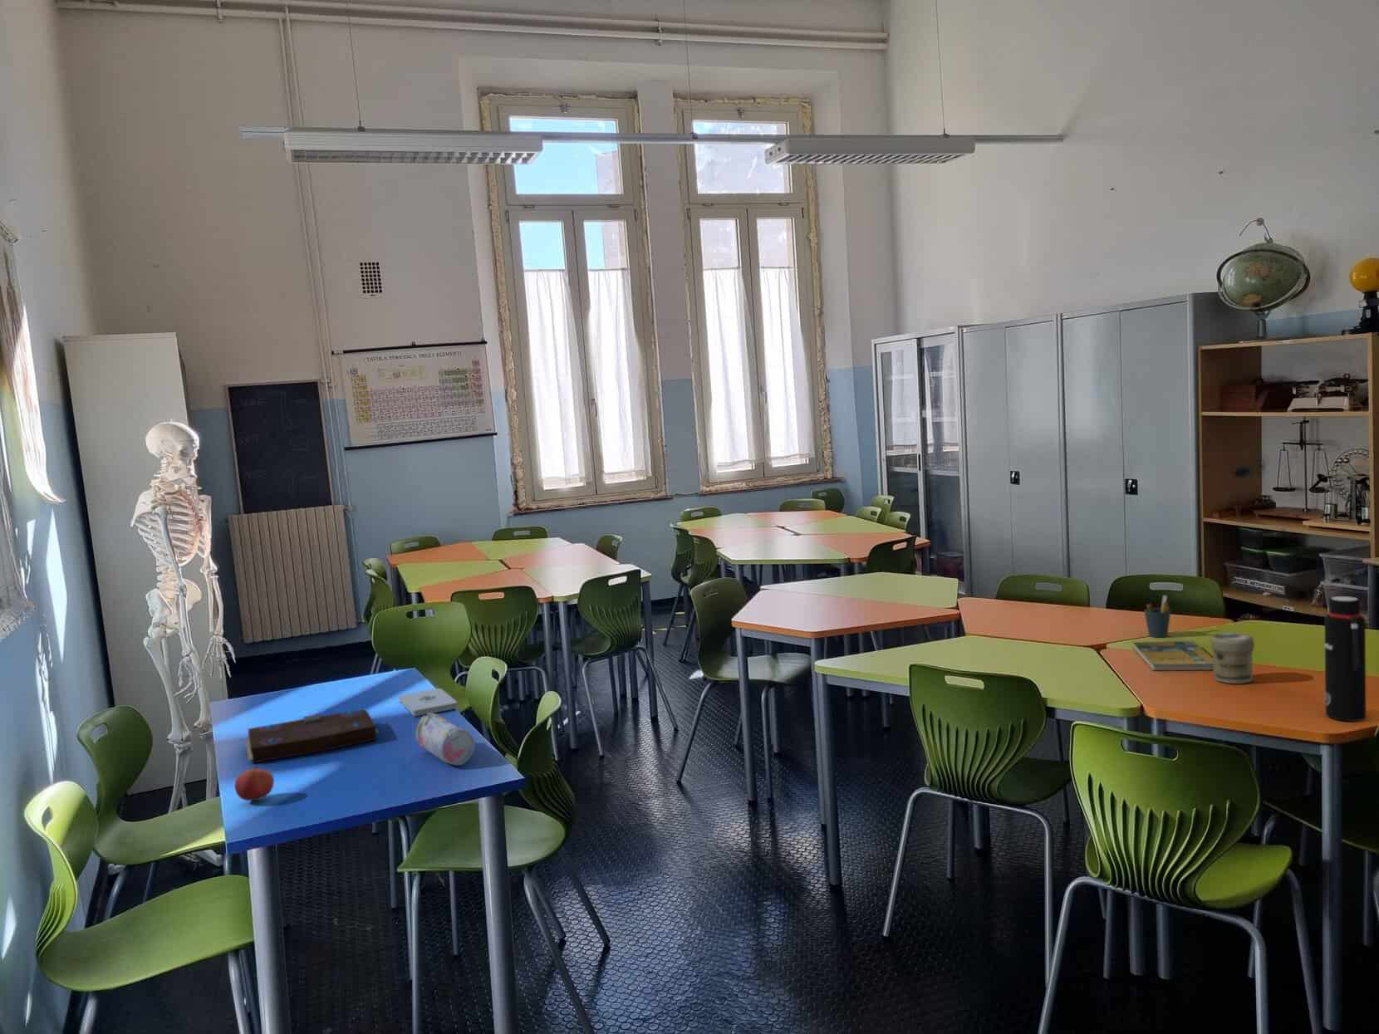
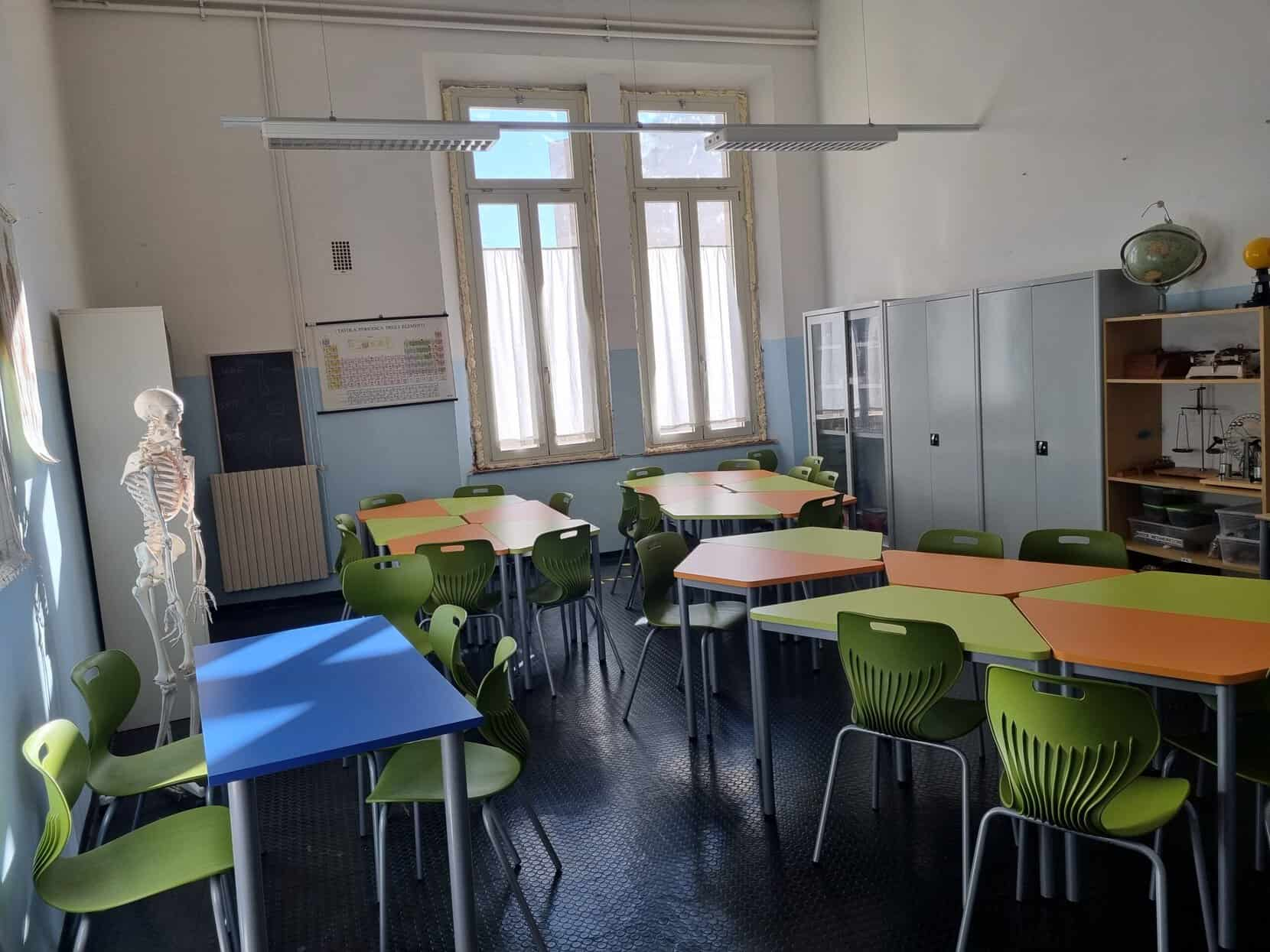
- water bottle (1345, 658)
- pomegranate (254, 784)
- pencil case (444, 737)
- jar (1232, 658)
- book (311, 732)
- notepad (428, 701)
- pen holder (1157, 616)
- booklet (1174, 655)
